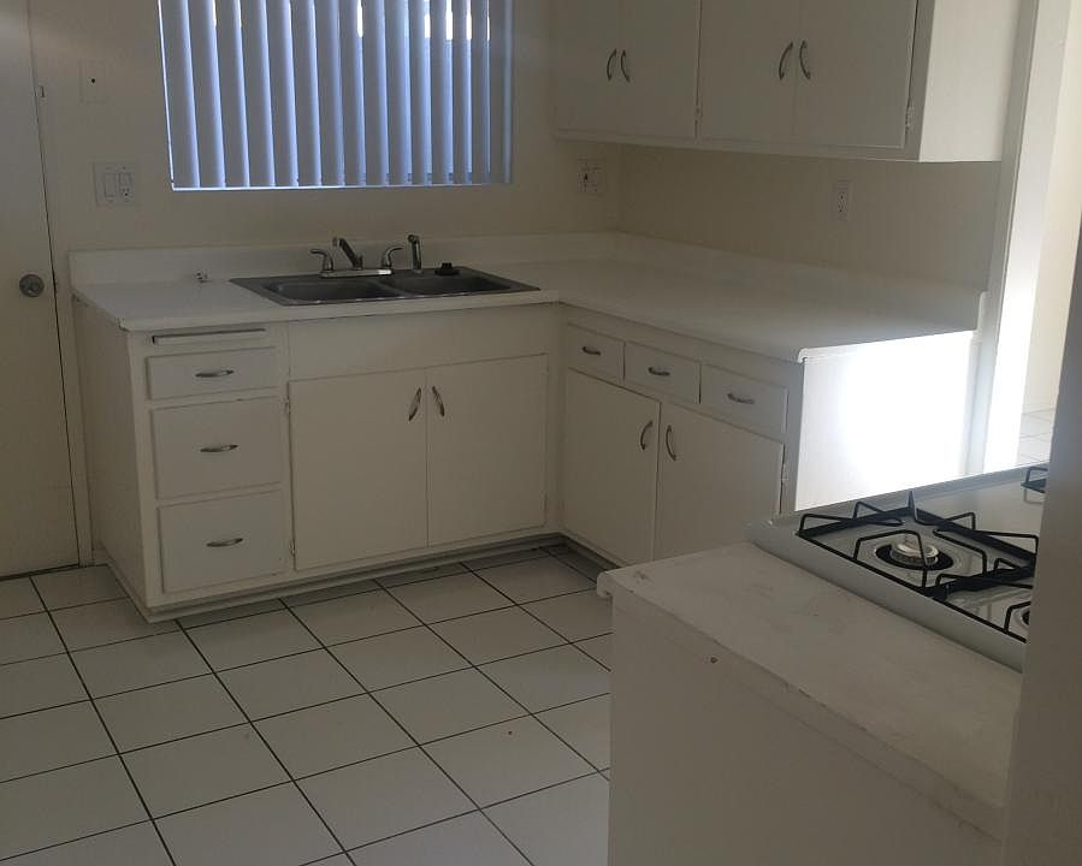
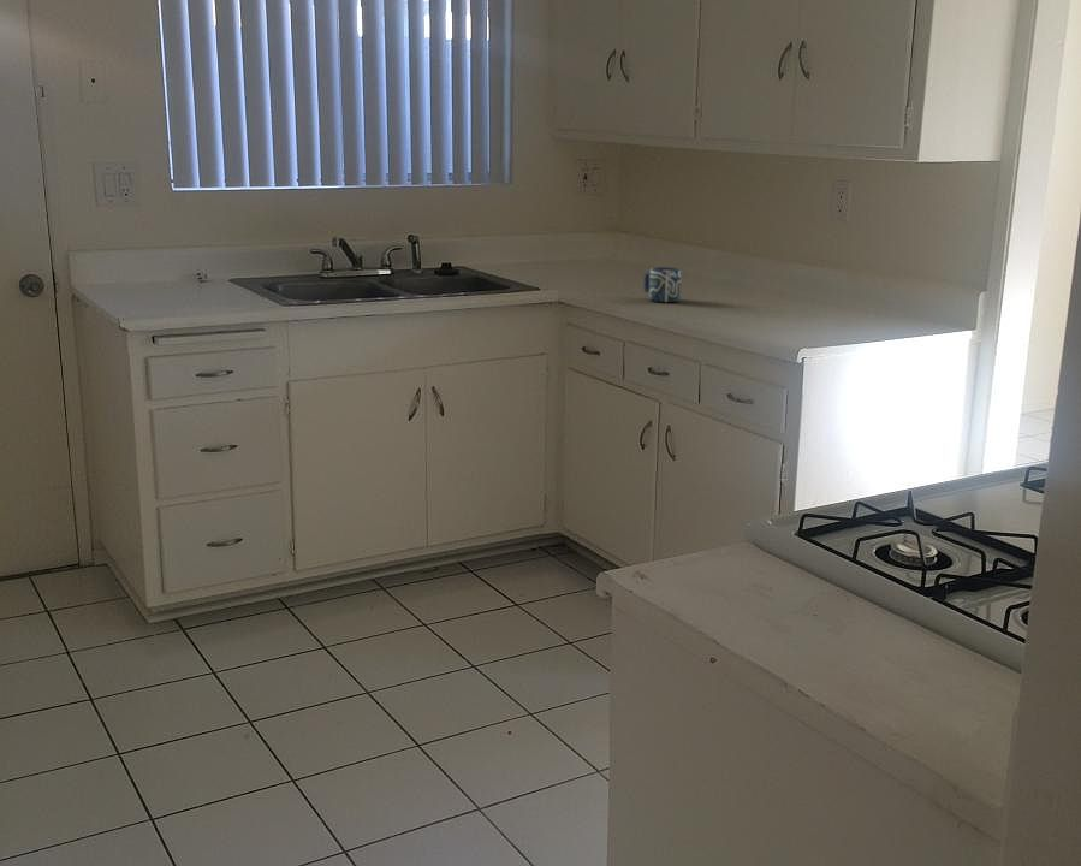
+ cup (661, 284)
